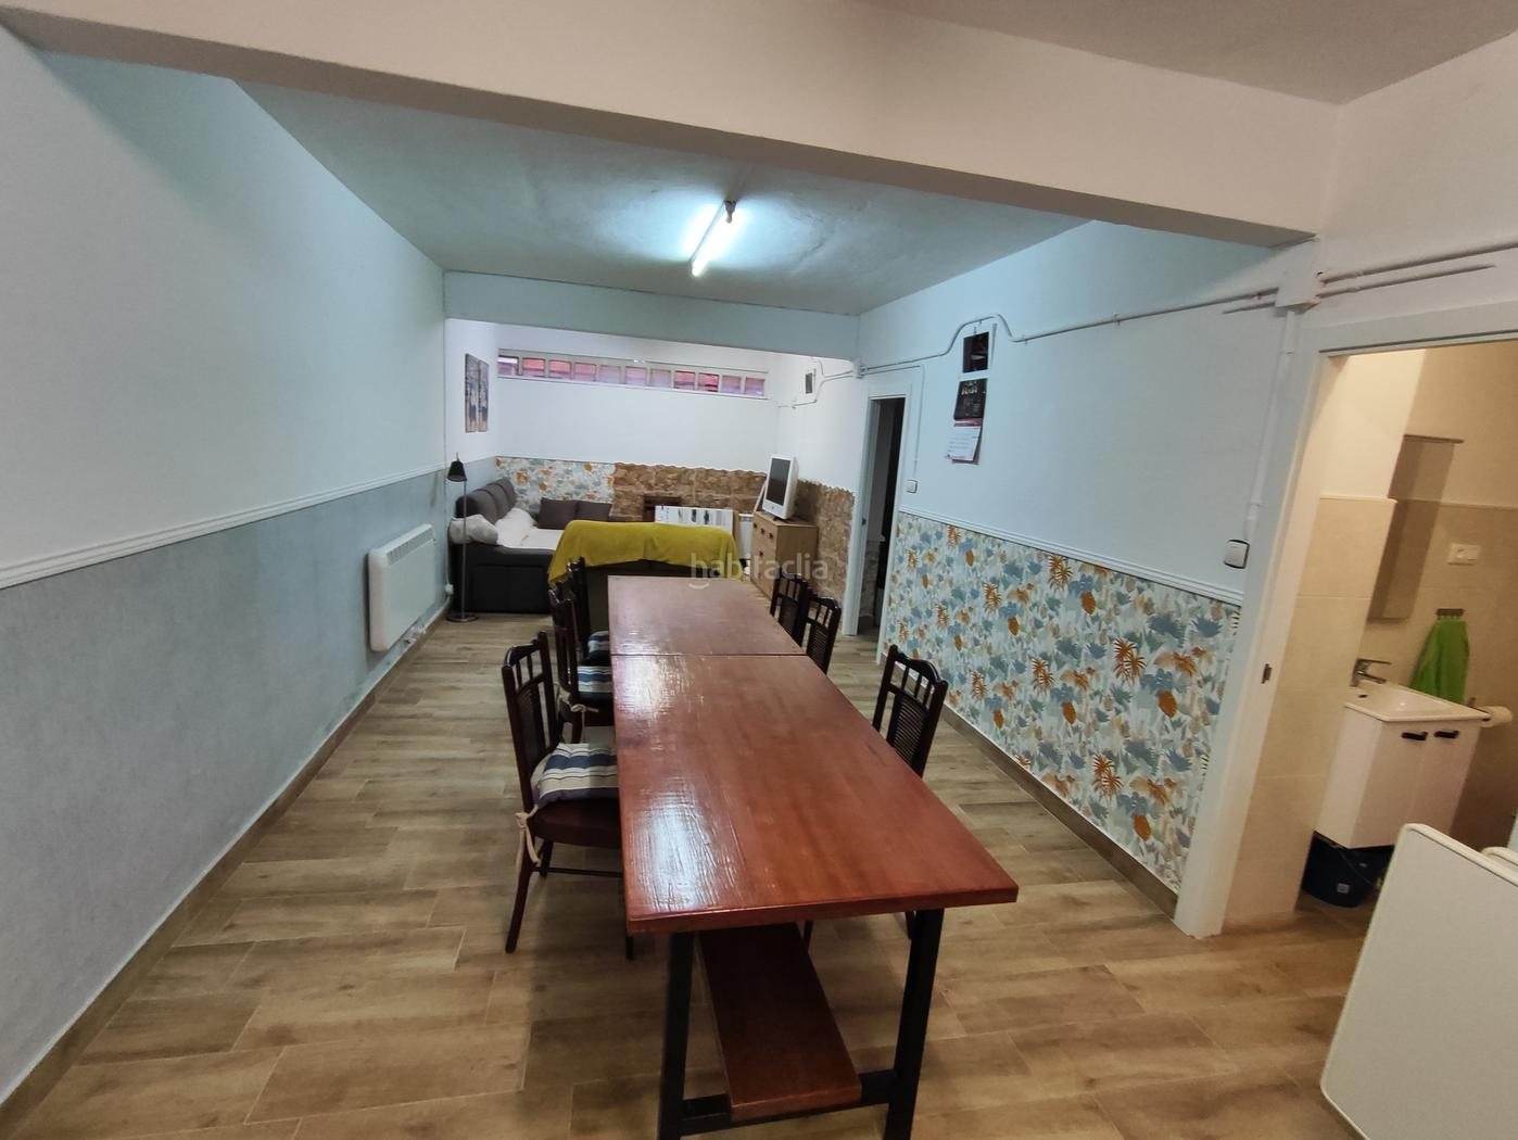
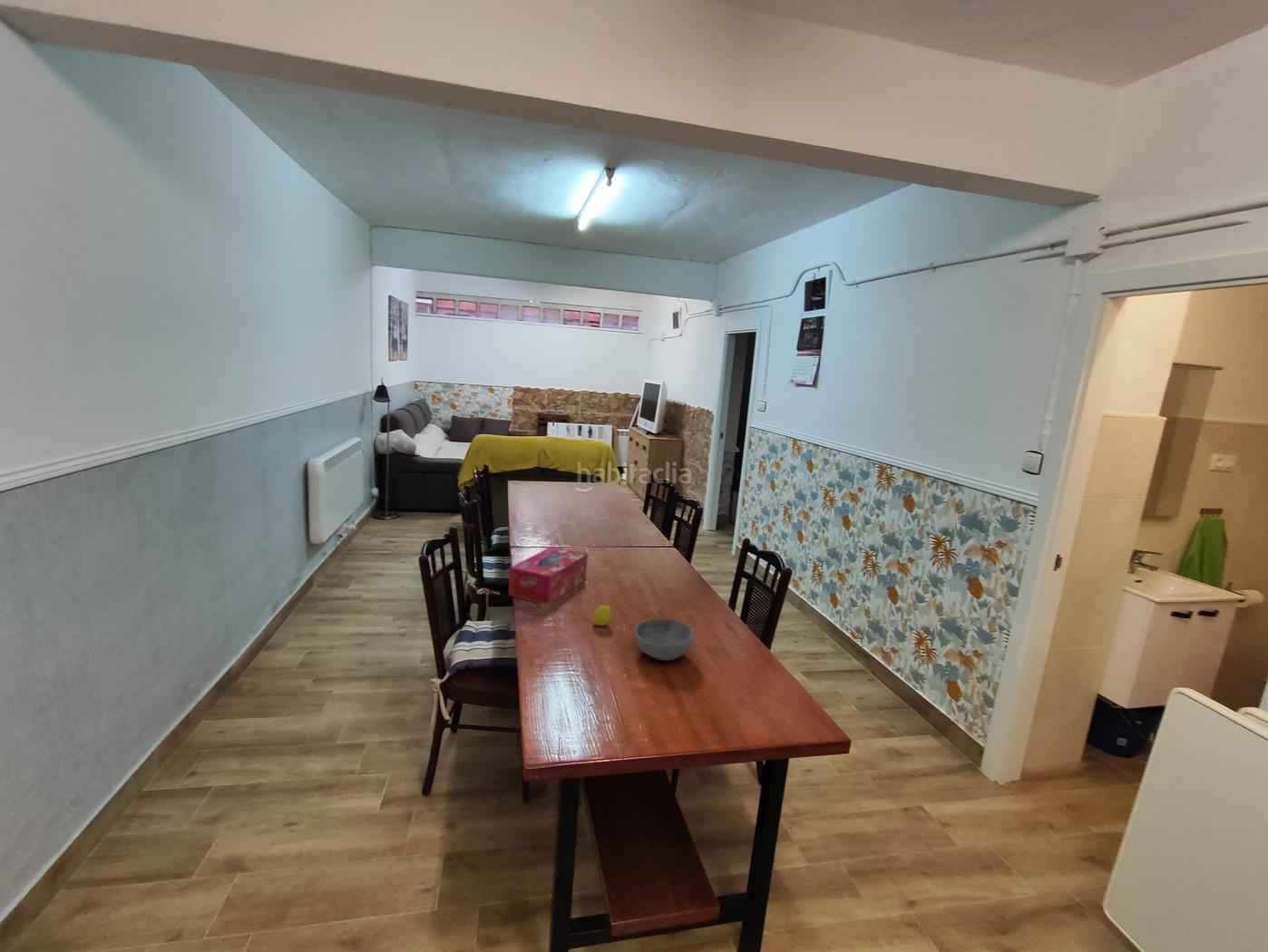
+ fruit (602, 615)
+ bowl (663, 641)
+ tissue box (550, 573)
